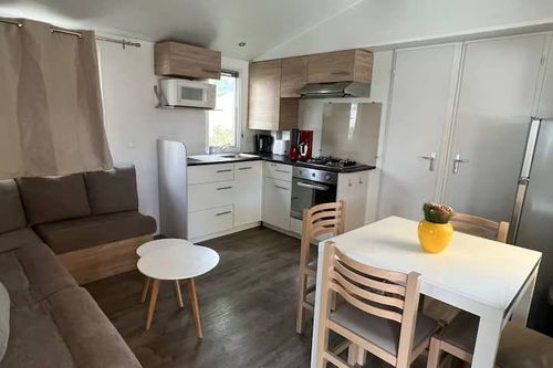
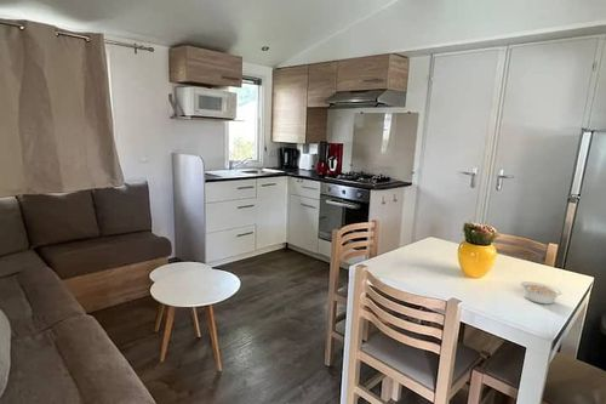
+ legume (541, 292)
